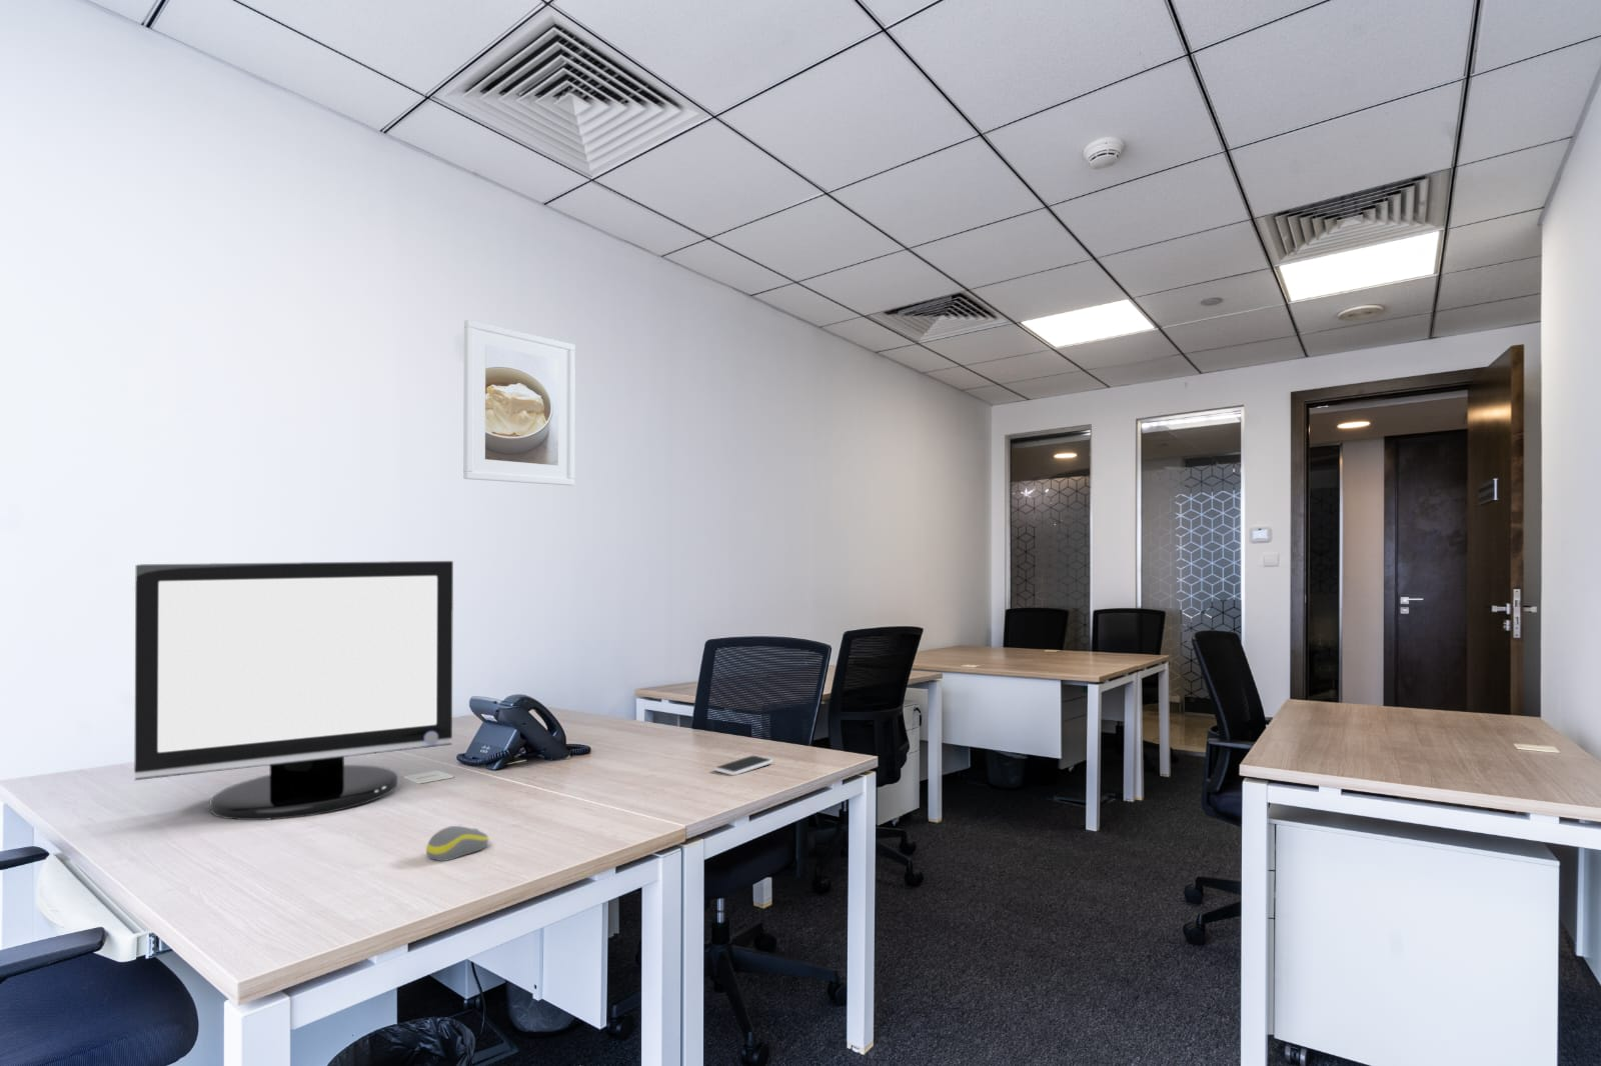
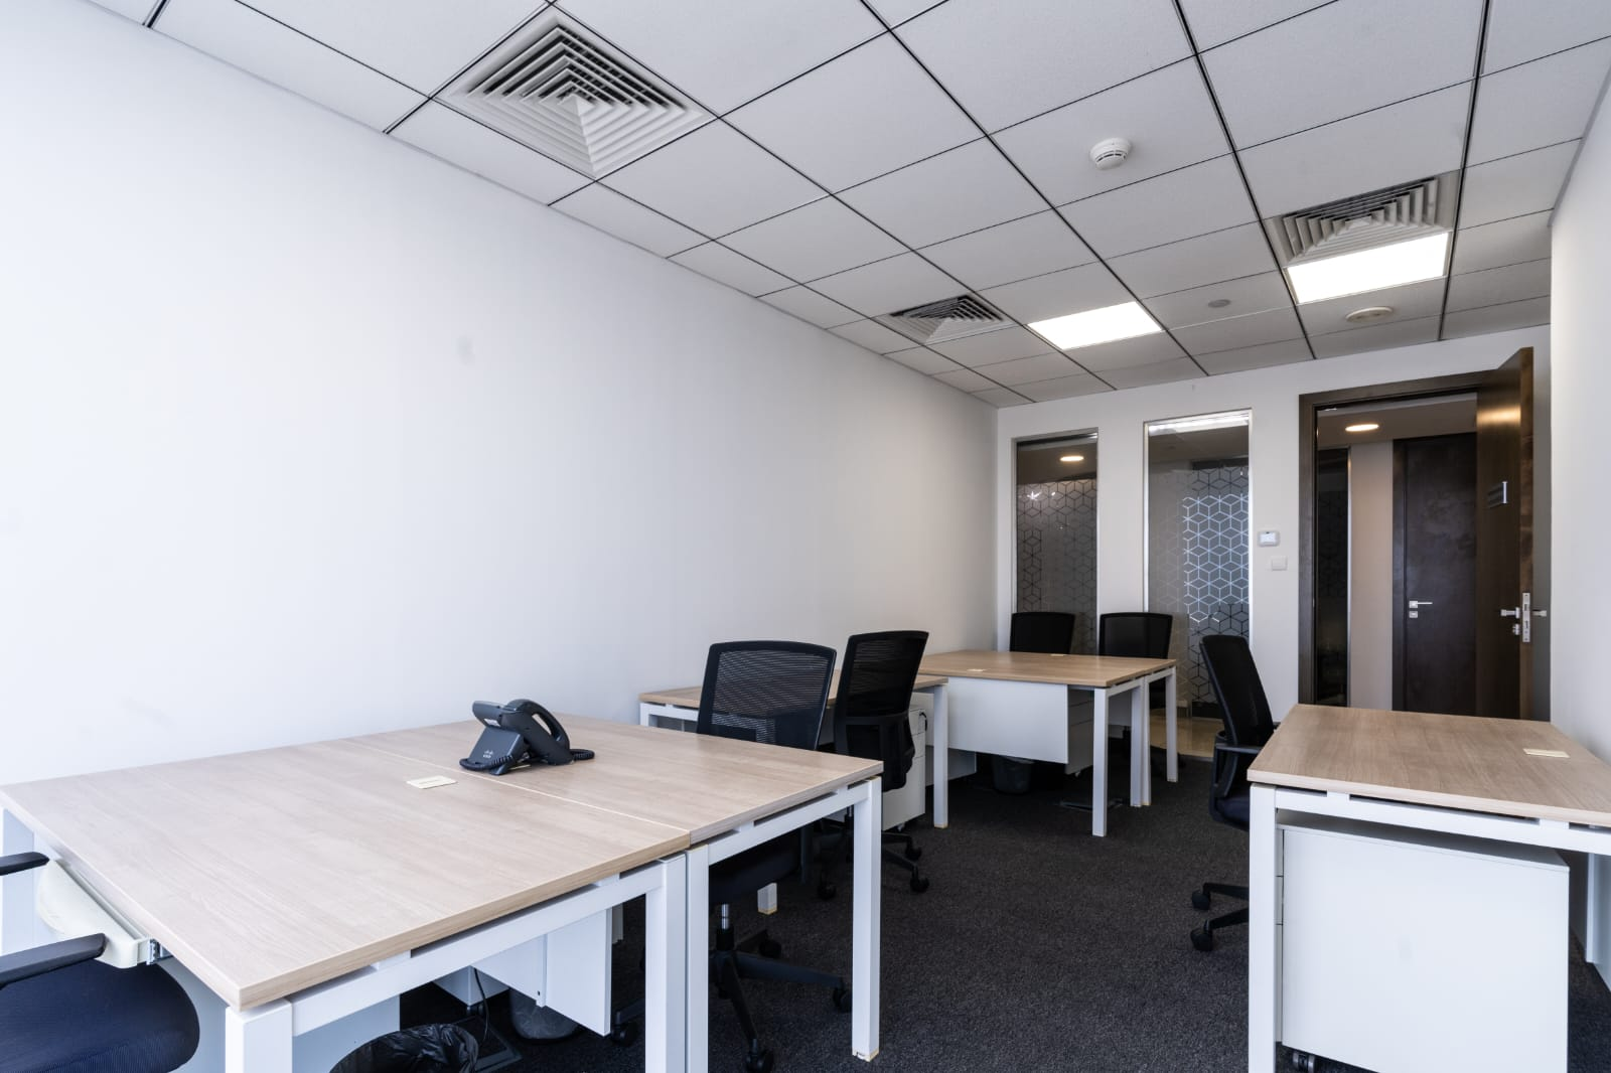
- smartphone (744, 765)
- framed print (523, 407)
- monitor (309, 679)
- computer mouse (457, 838)
